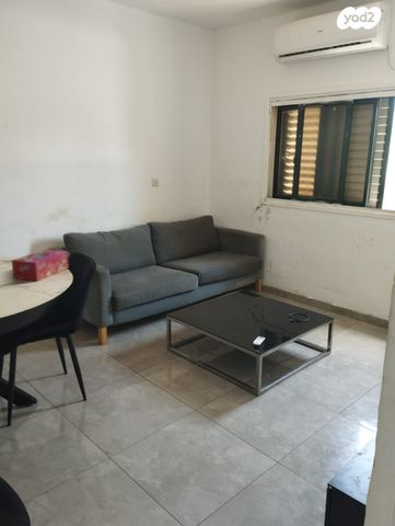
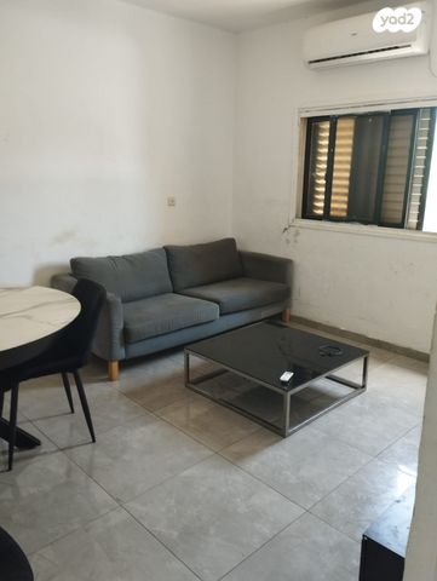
- tissue box (40, 264)
